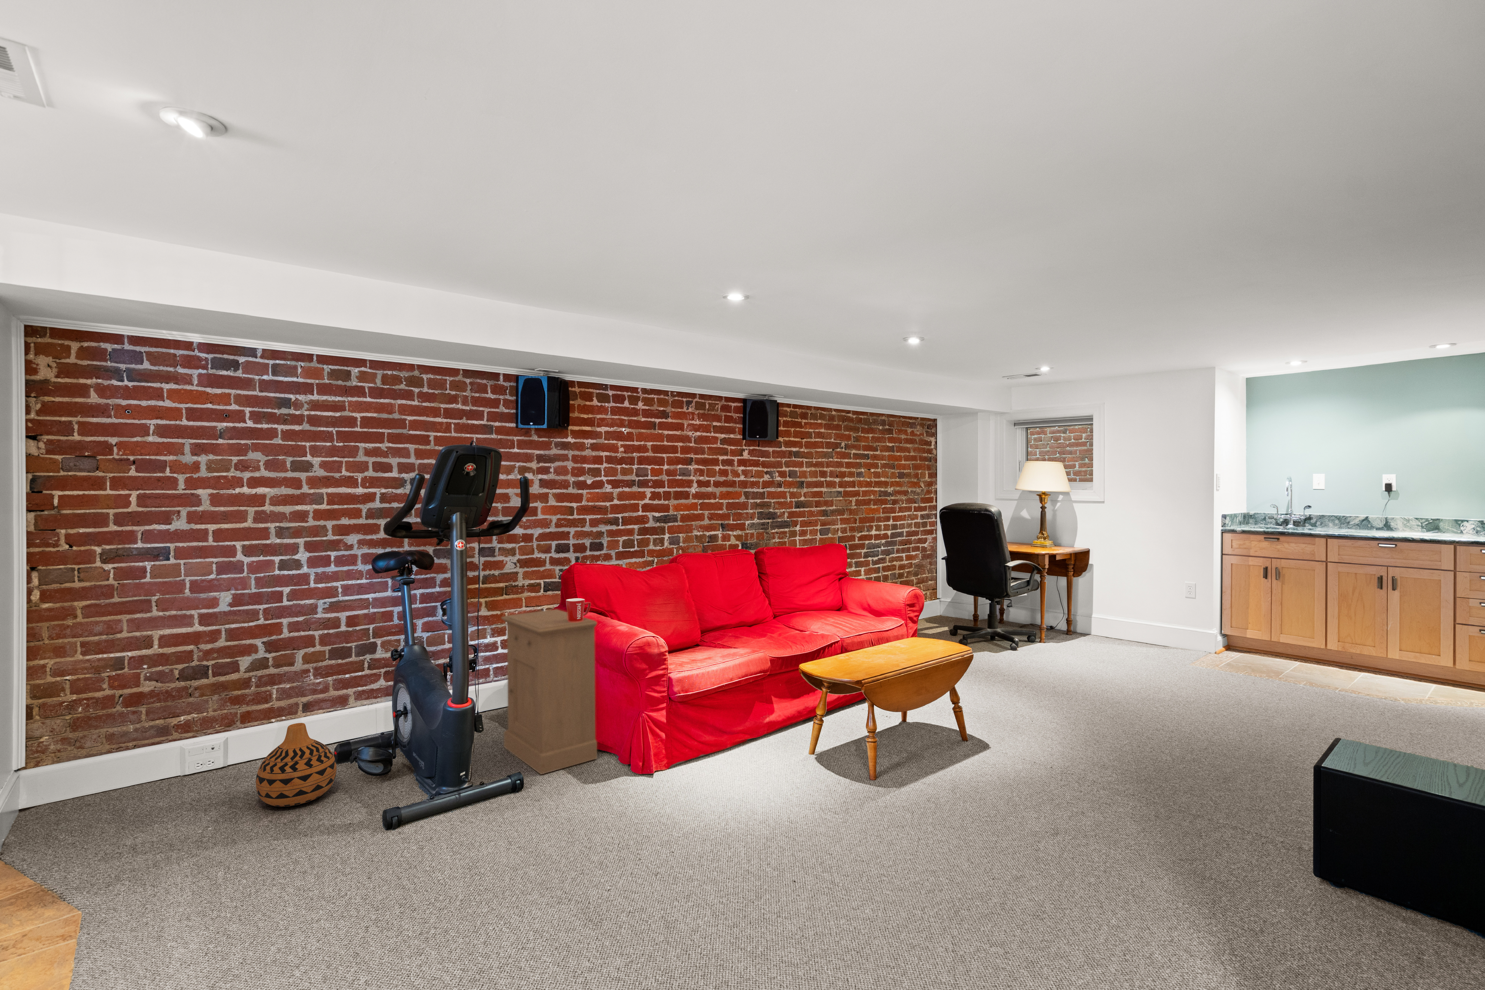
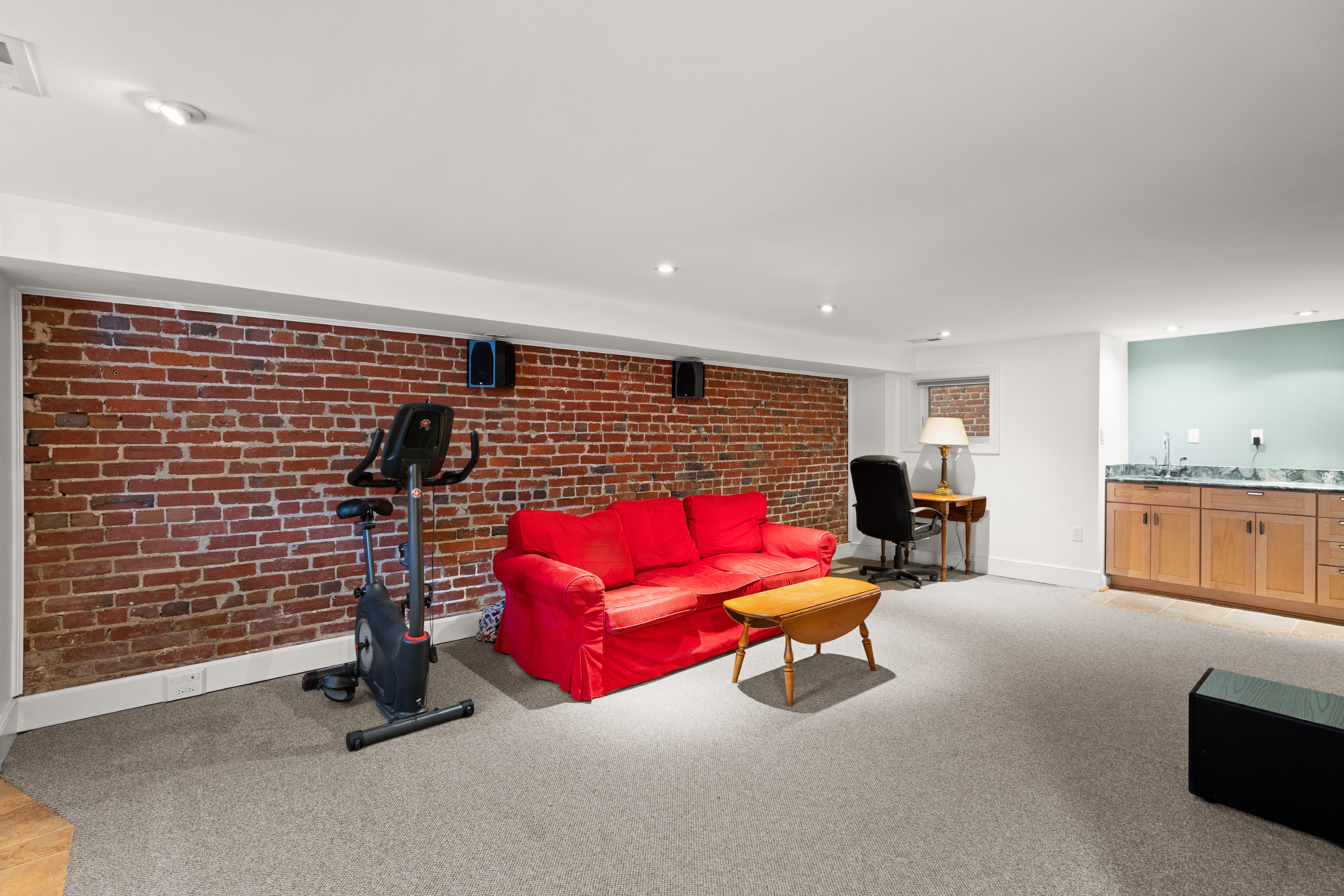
- cabinet (548, 686)
- vase (297, 761)
- mug (579, 609)
